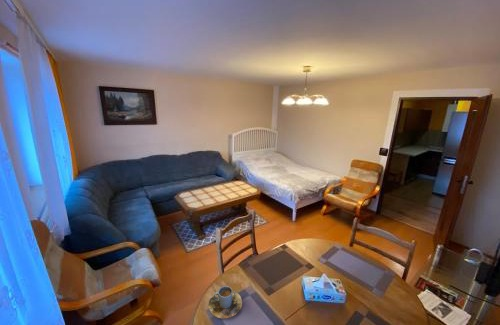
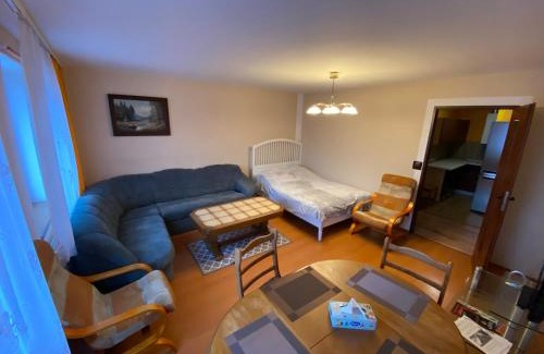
- cup (225, 297)
